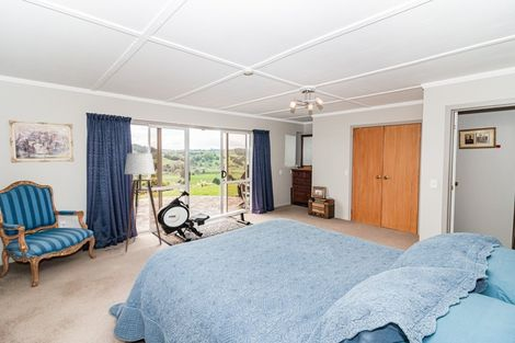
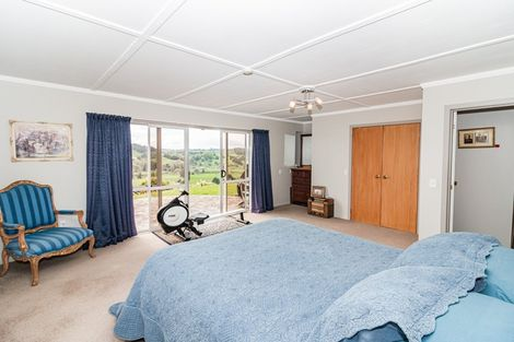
- floor lamp (133, 199)
